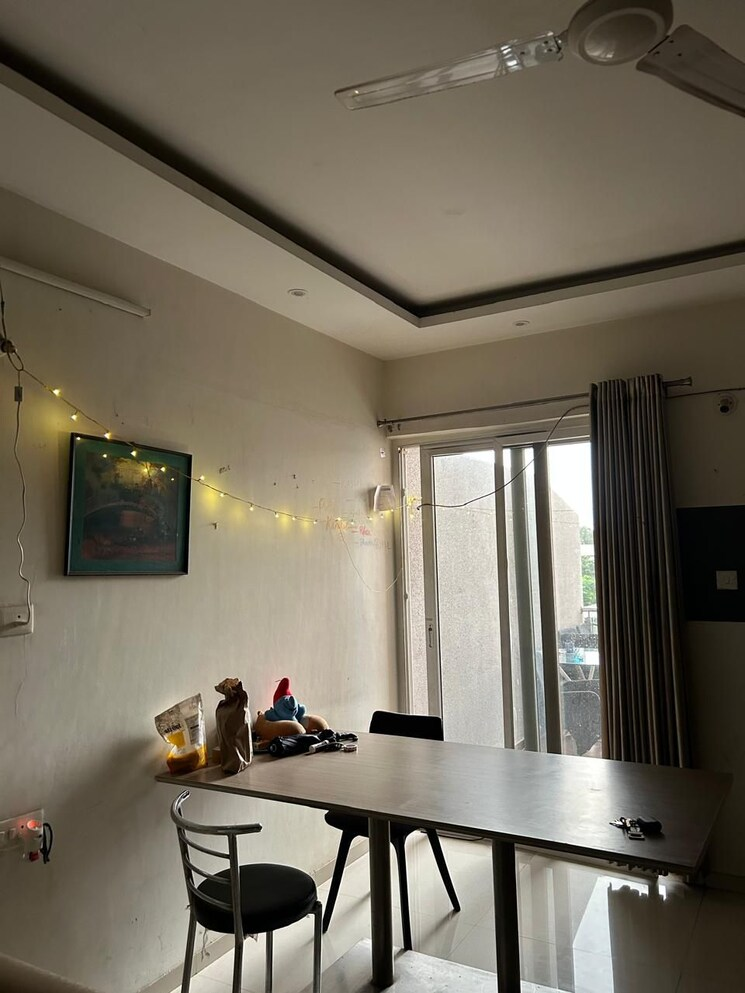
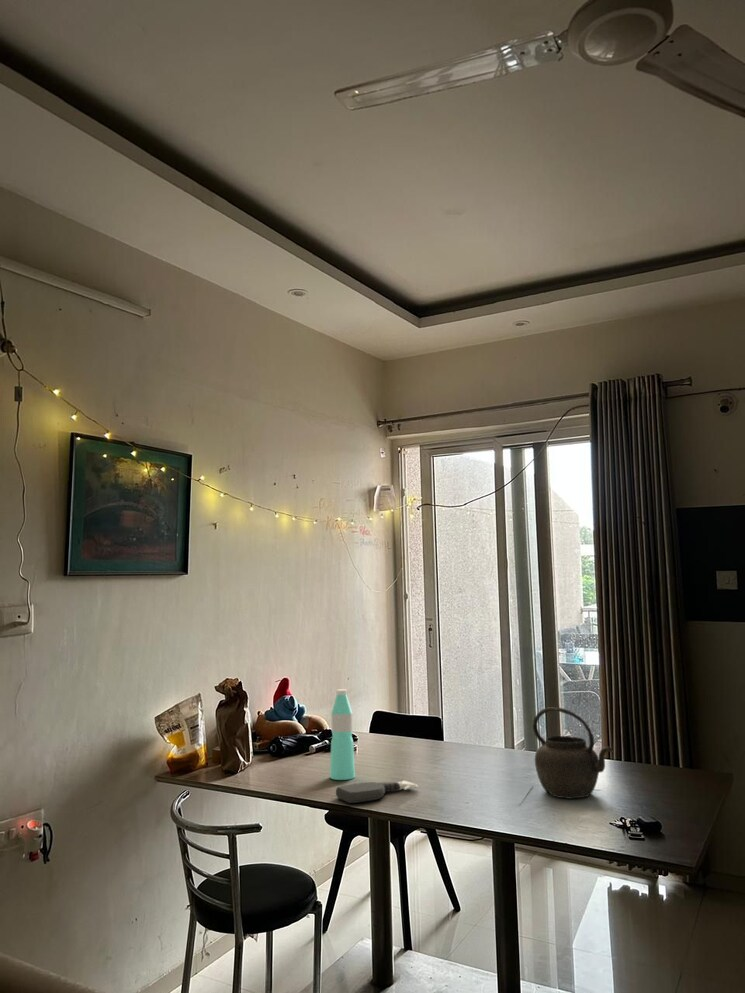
+ water bottle (342, 732)
+ spray bottle (378, 789)
+ kettle (572, 750)
